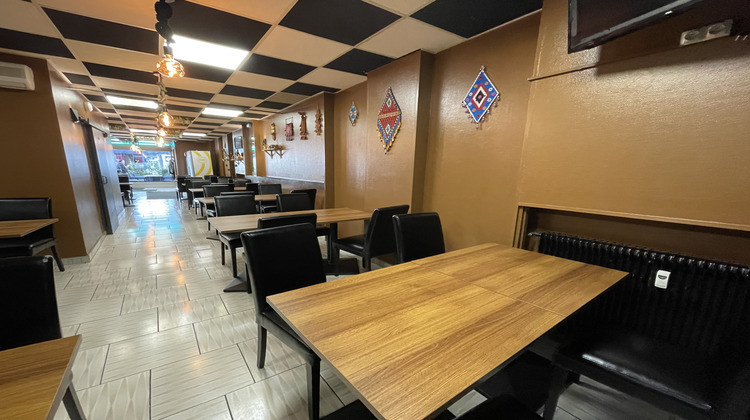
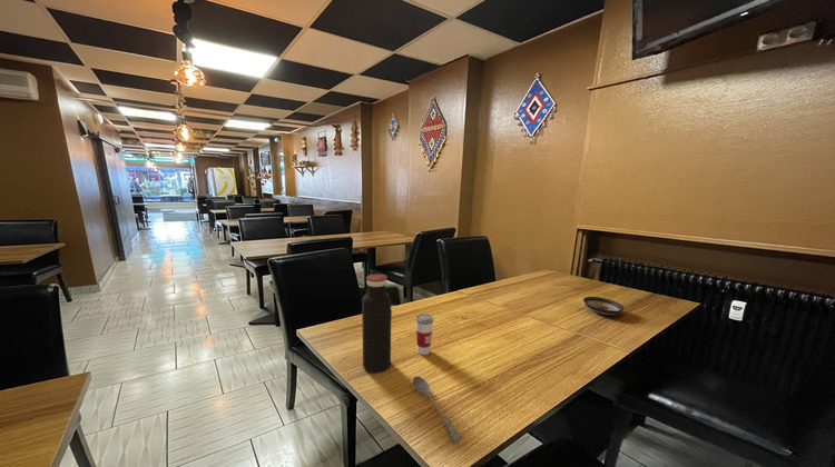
+ saucer (602, 307)
+ soupspoon (434, 404)
+ cup (424, 328)
+ water bottle (376, 321)
